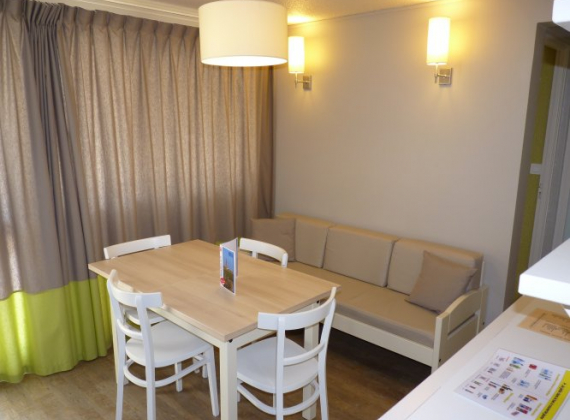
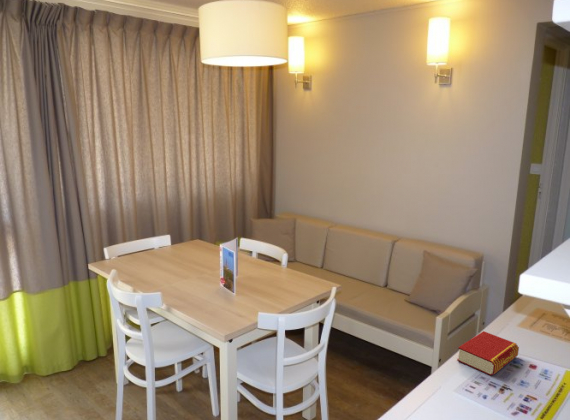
+ book (488, 352)
